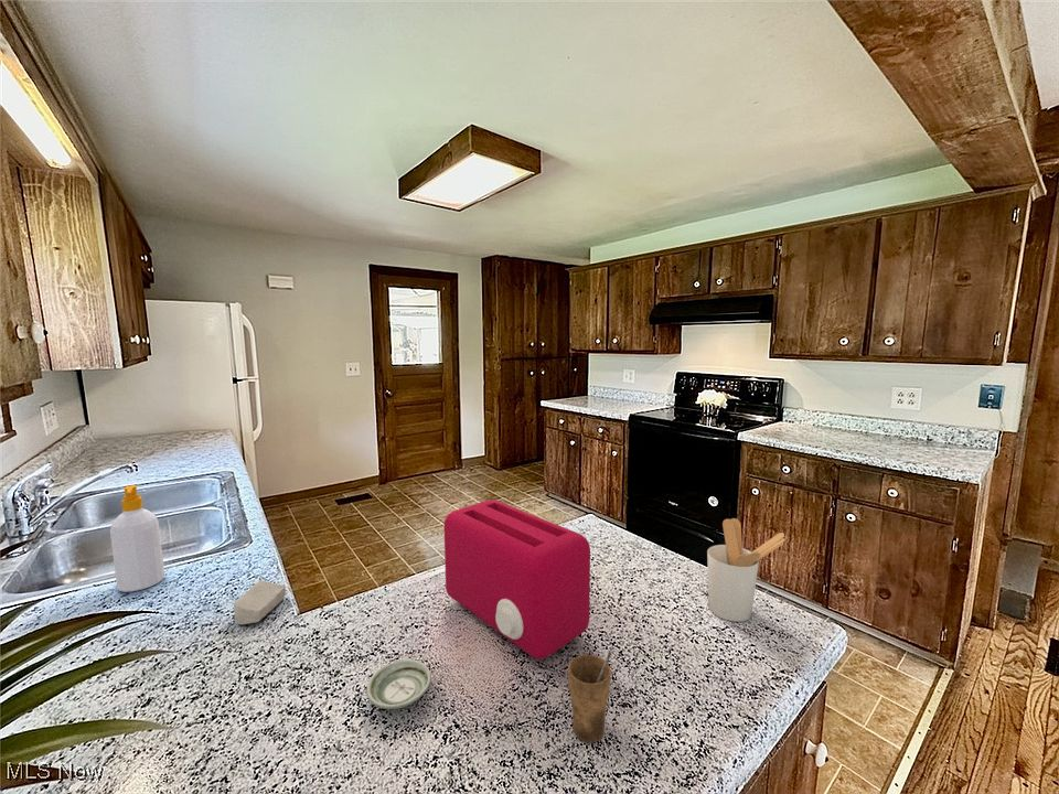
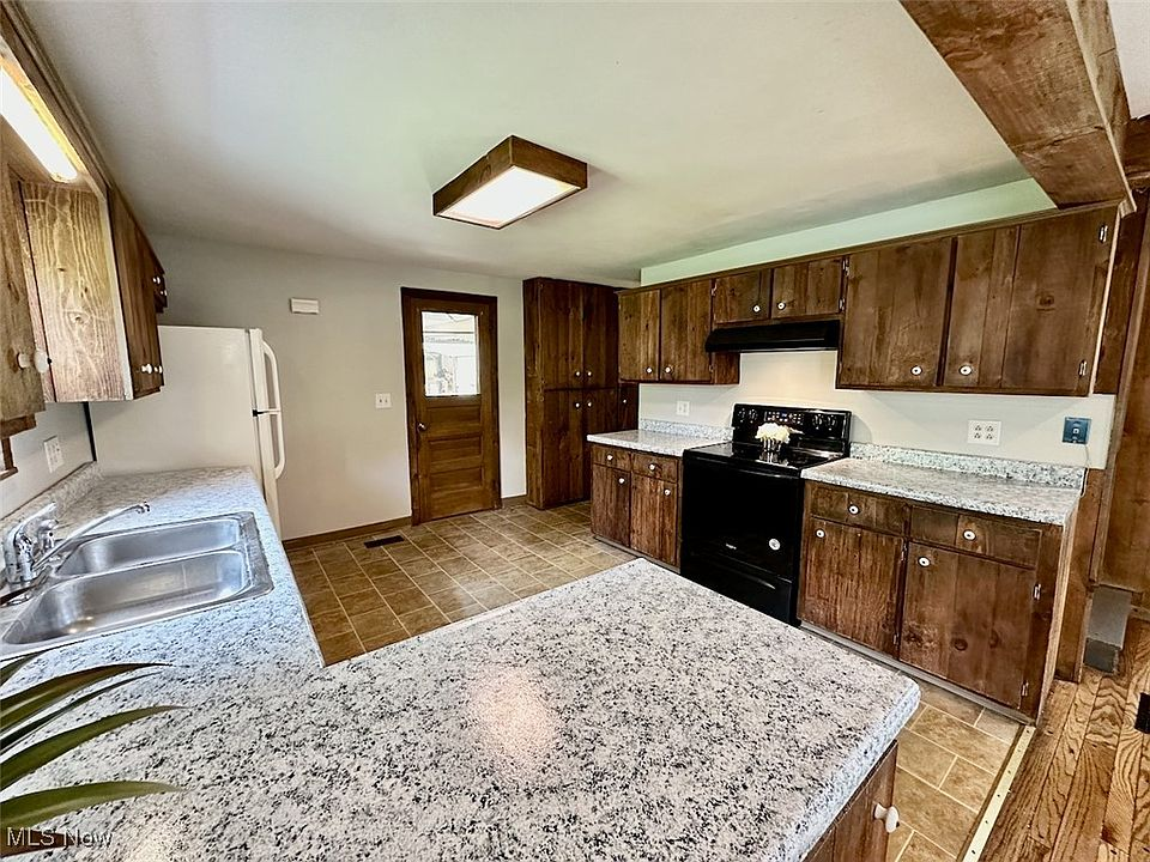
- soap bottle (136, 535)
- toaster (510, 572)
- cup (589, 691)
- saucer (399, 687)
- utensil holder (745, 570)
- soap bar (258, 600)
